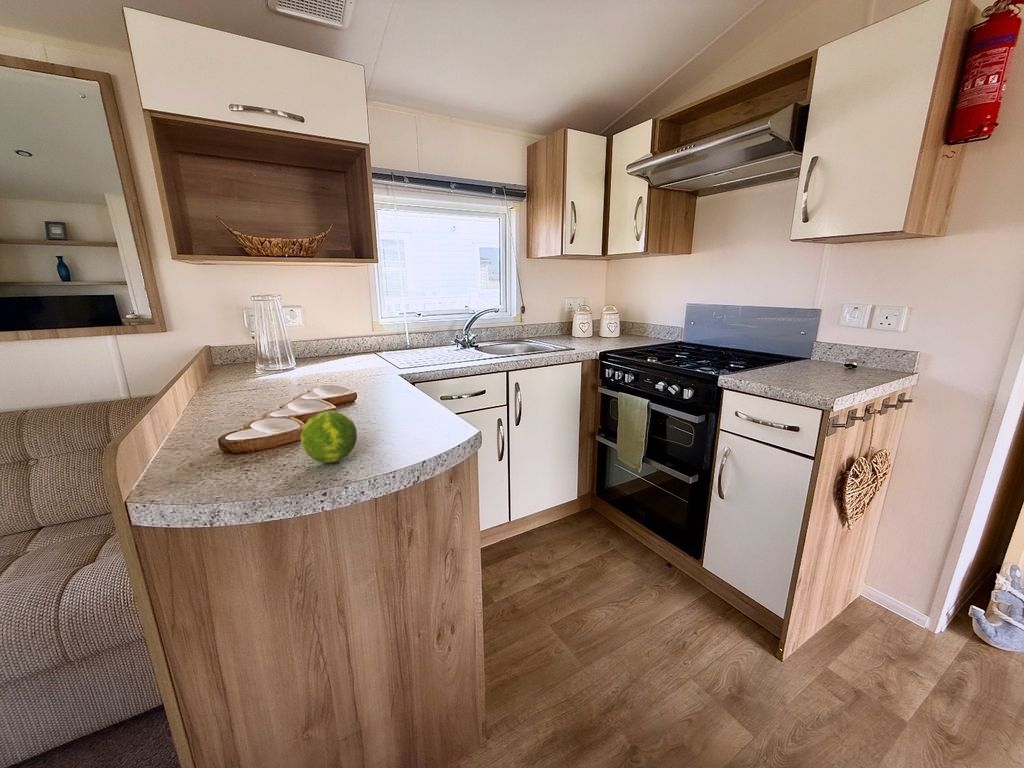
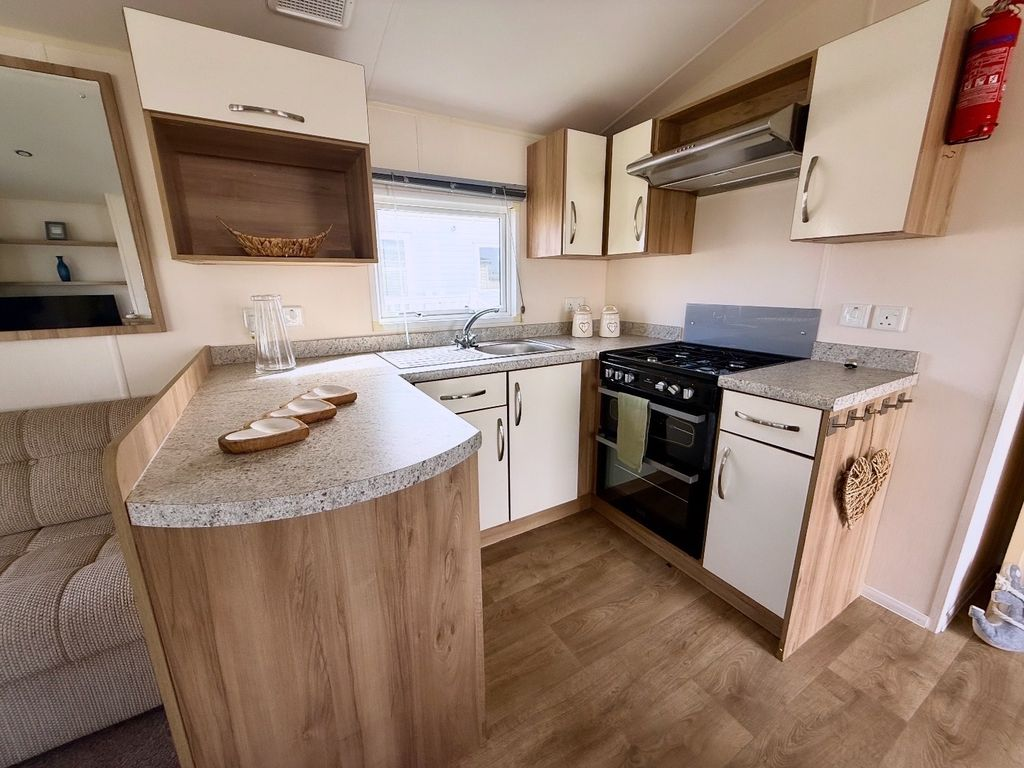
- fruit (329, 436)
